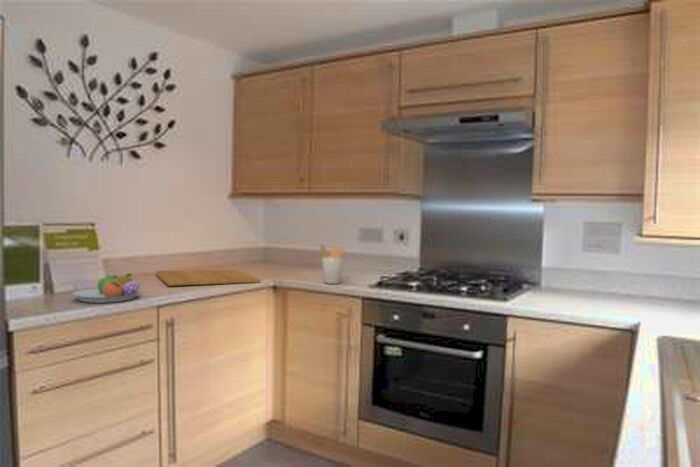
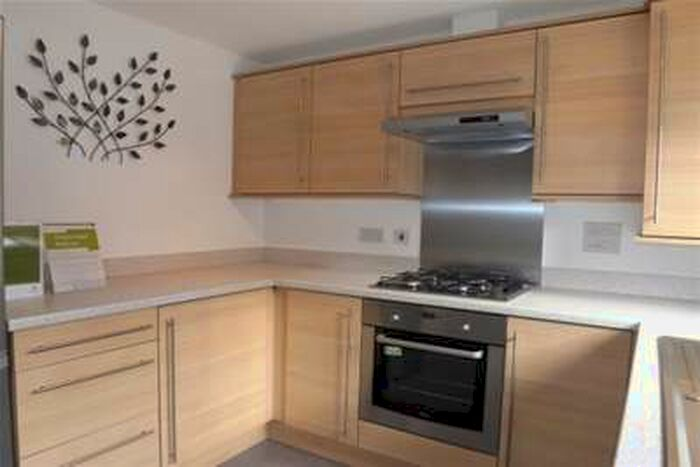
- utensil holder (334, 263)
- chopping board (206, 276)
- fruit bowl (108, 285)
